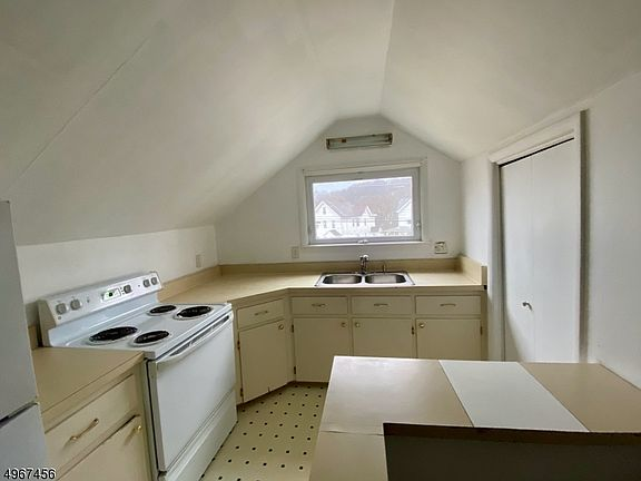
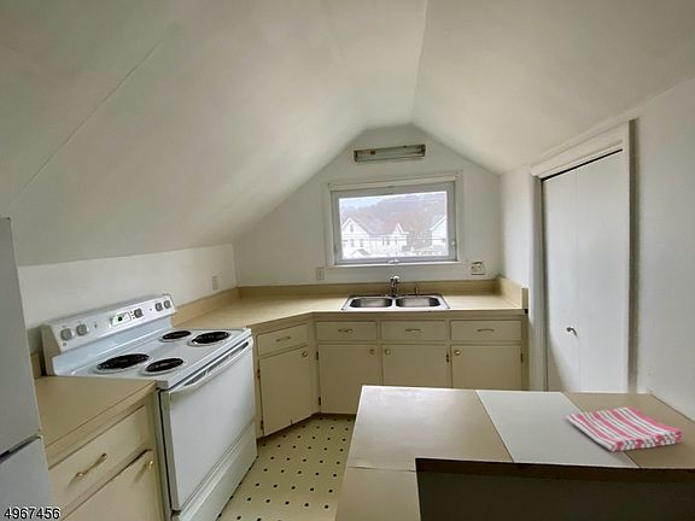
+ dish towel (620, 425)
